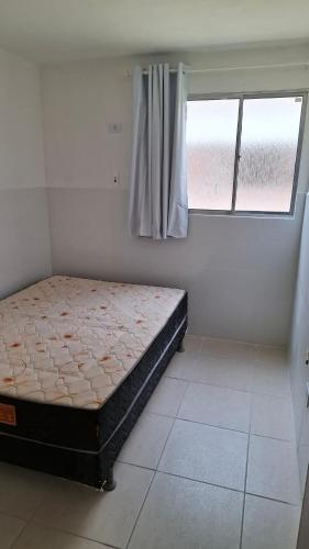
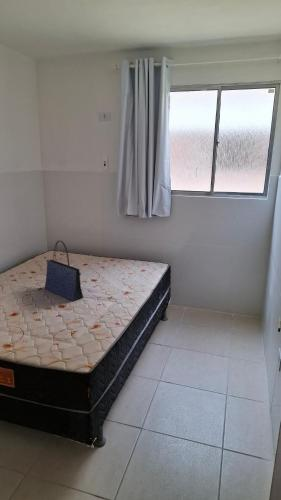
+ tote bag (63, 267)
